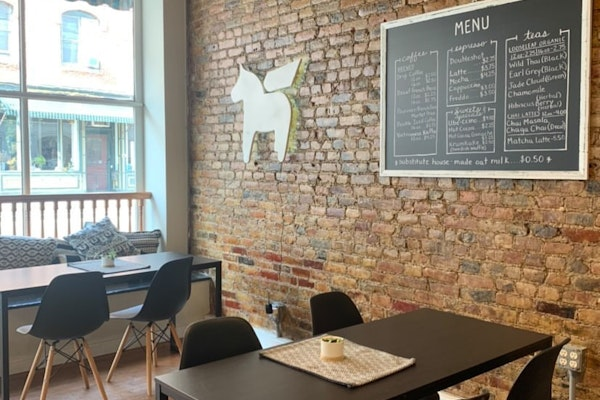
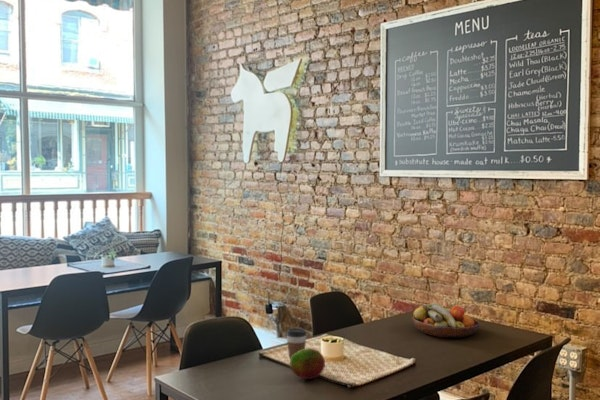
+ fruit bowl (445, 317)
+ coffee cup (296, 346)
+ fruit (307, 363)
